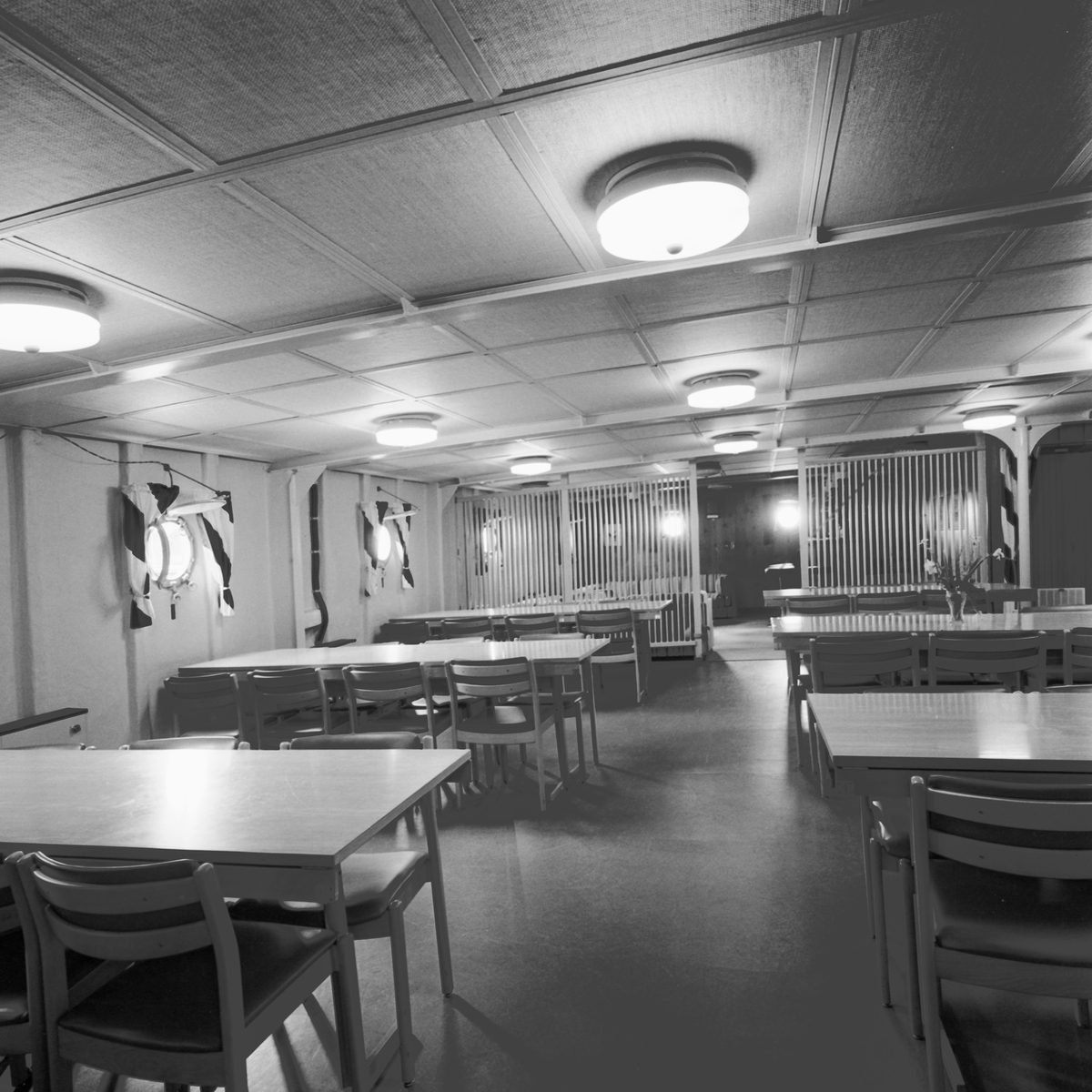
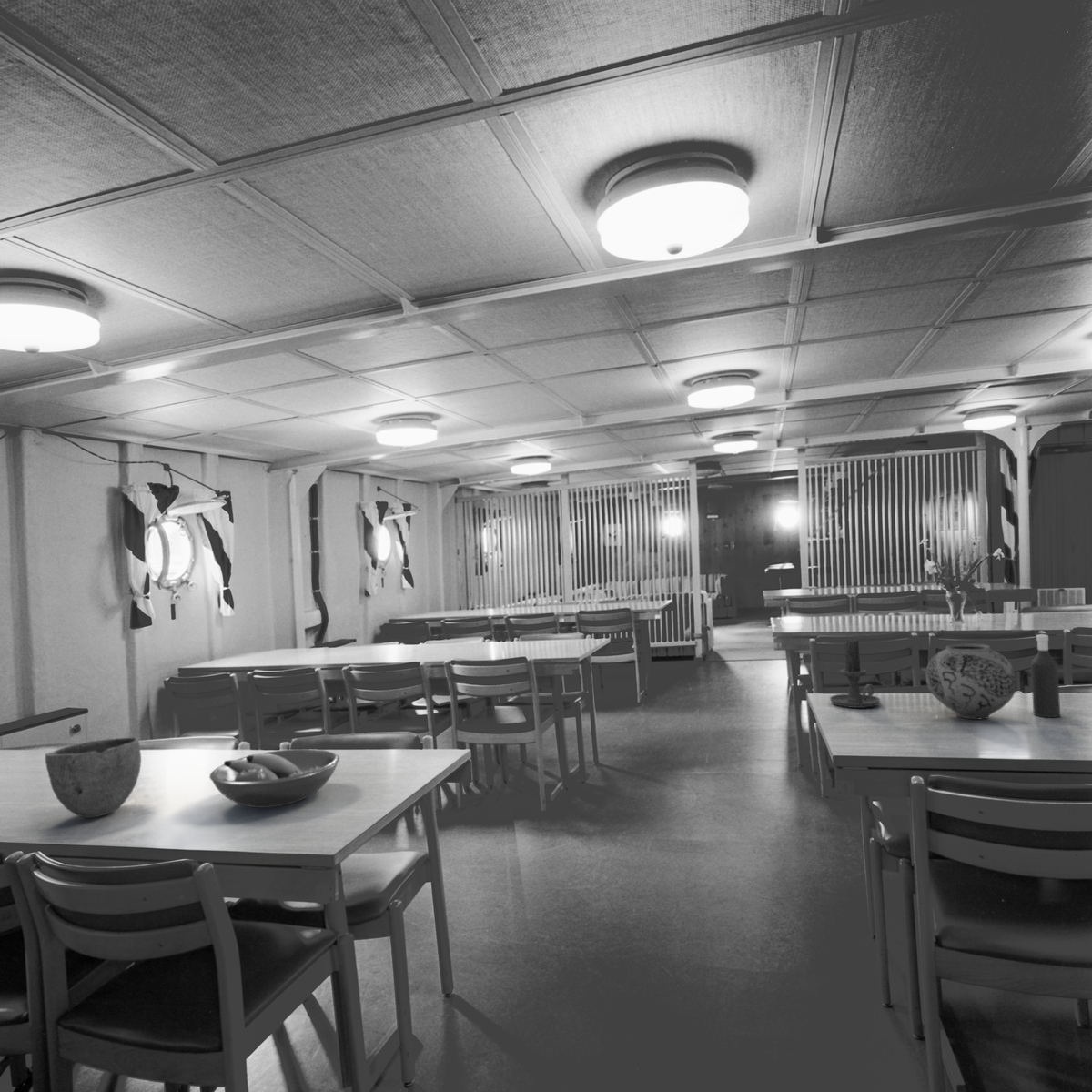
+ bottle (1044, 674)
+ vase (970, 681)
+ candle holder (856, 670)
+ fruit bowl (277, 777)
+ bowl (95, 779)
